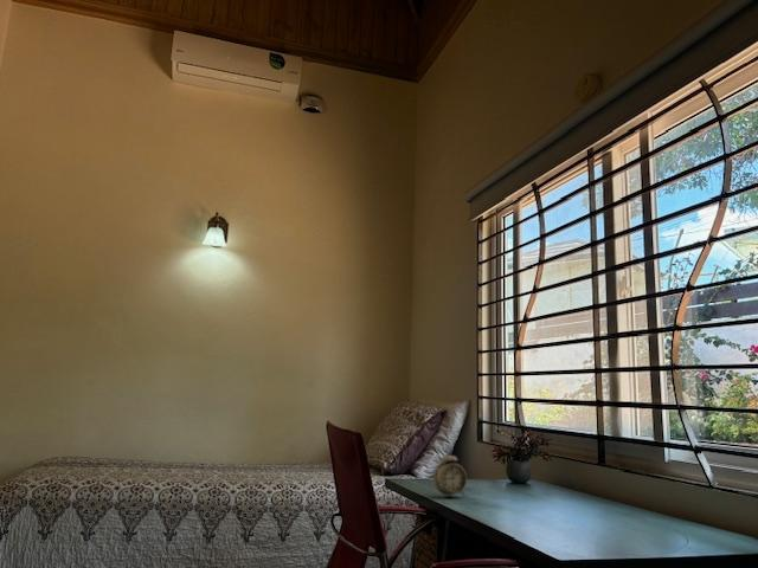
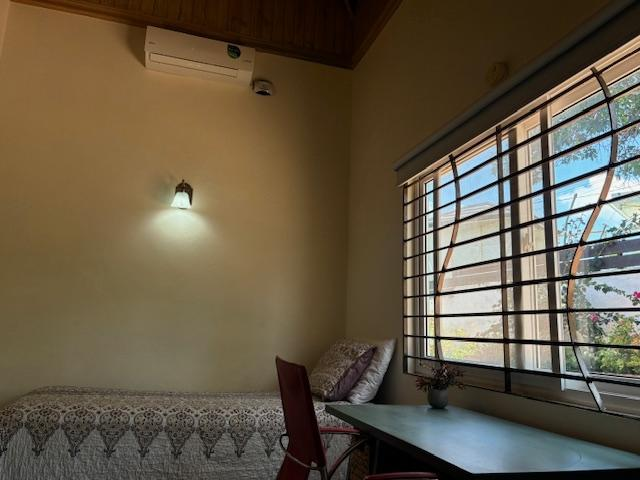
- alarm clock (450, 471)
